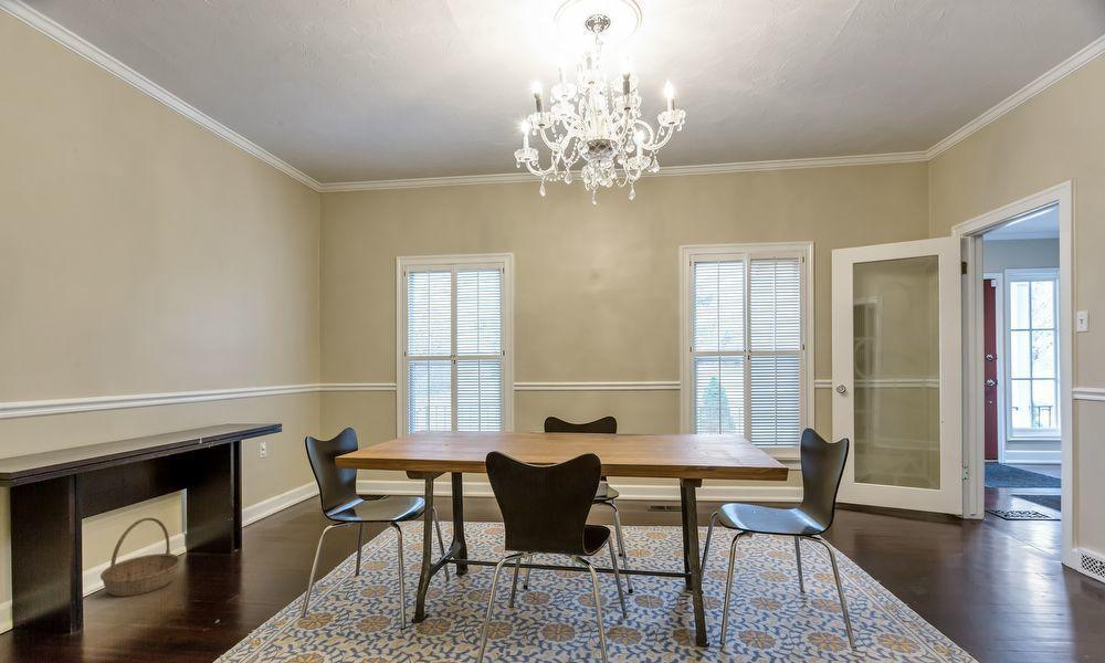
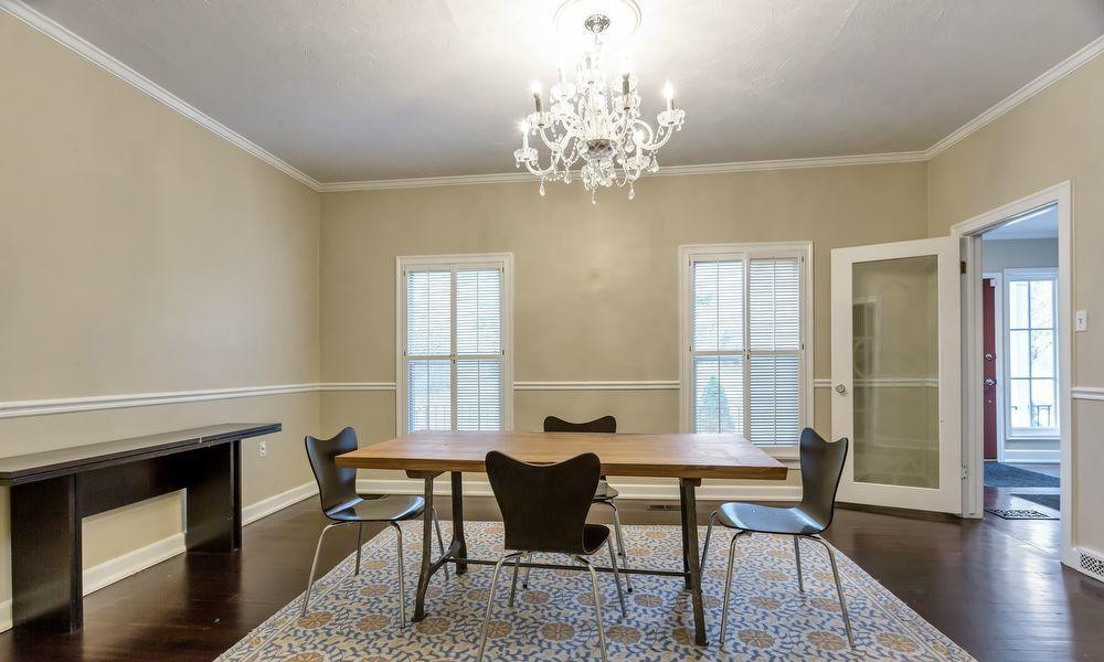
- basket (141, 556)
